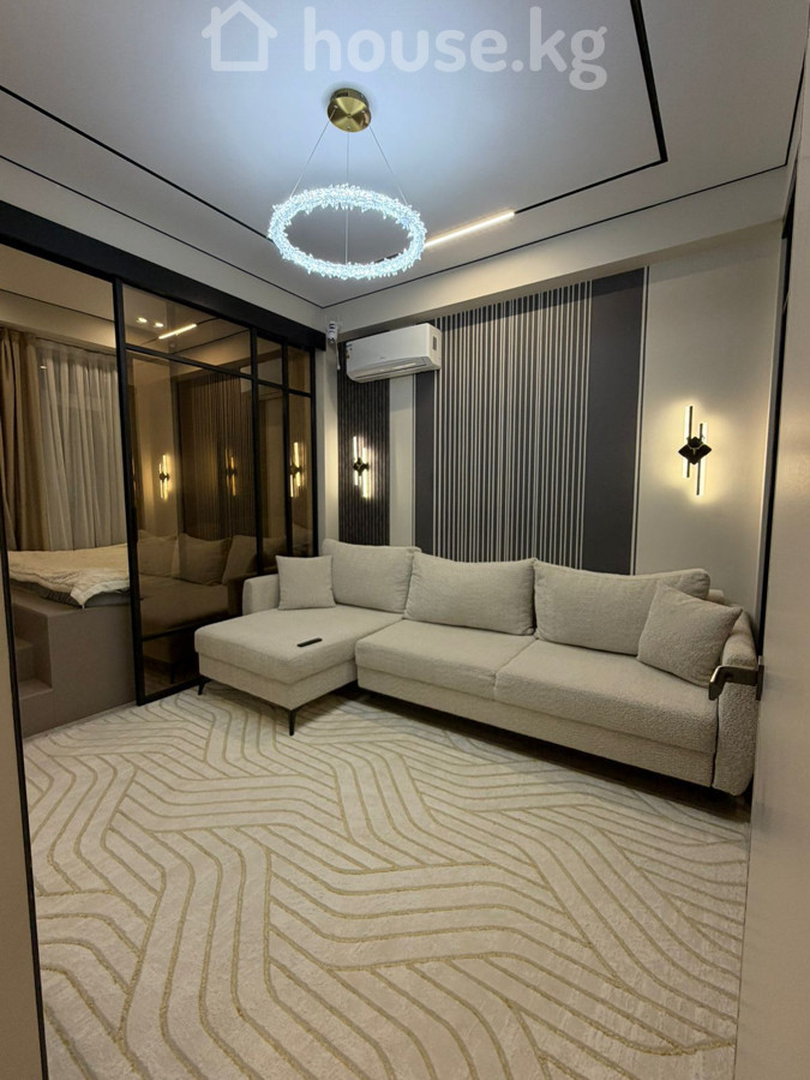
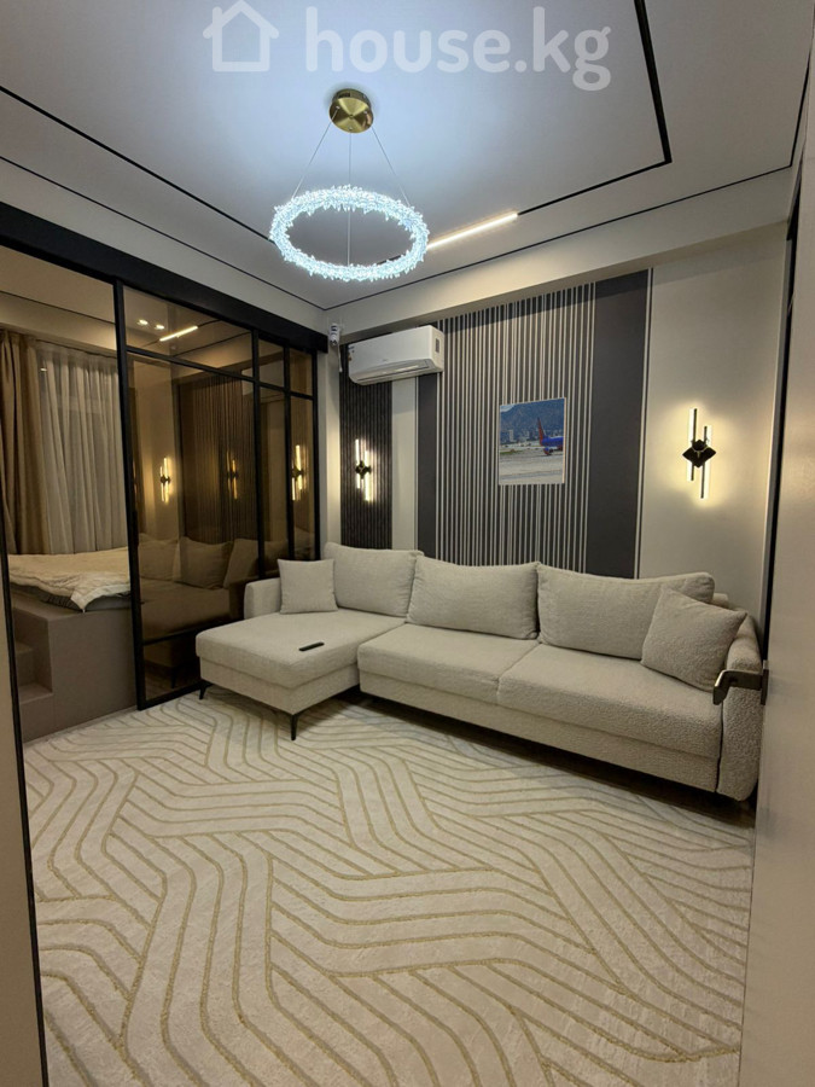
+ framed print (530, 443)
